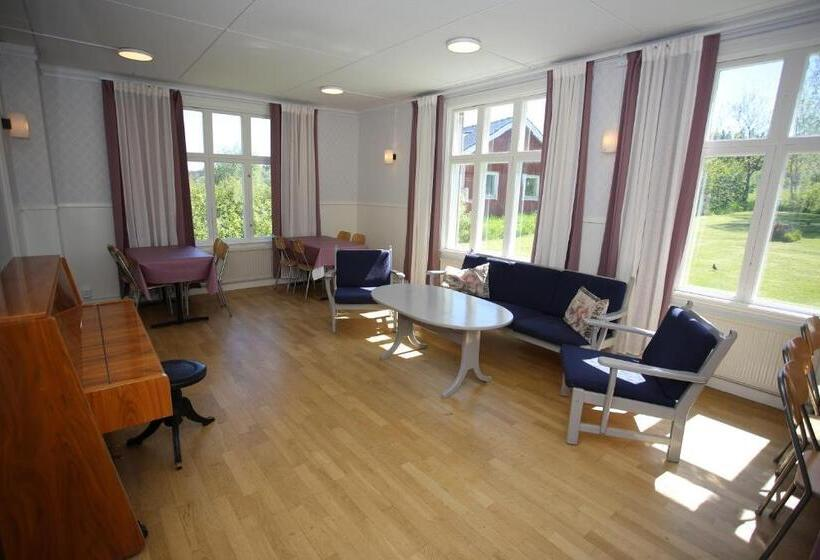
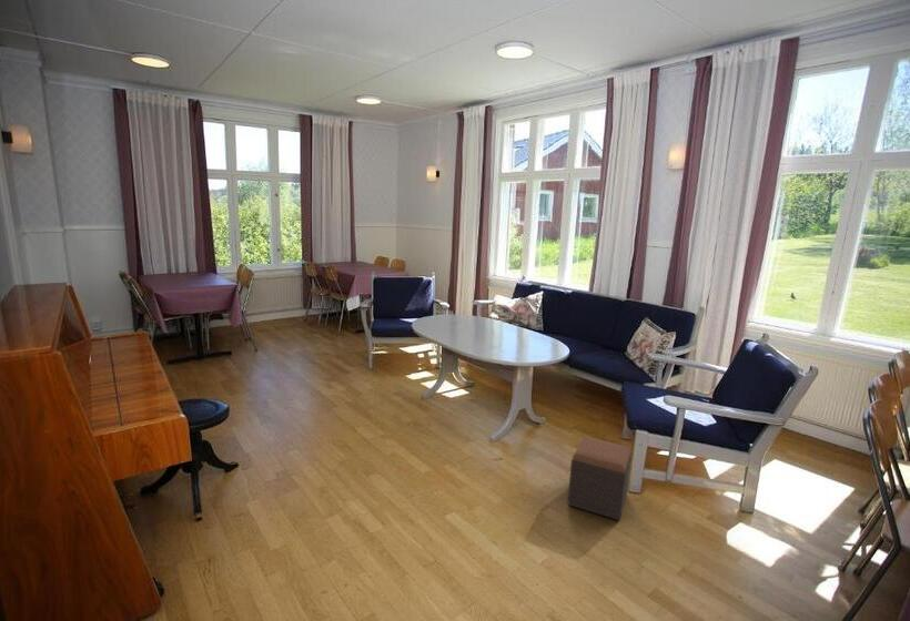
+ footstool (599, 475)
